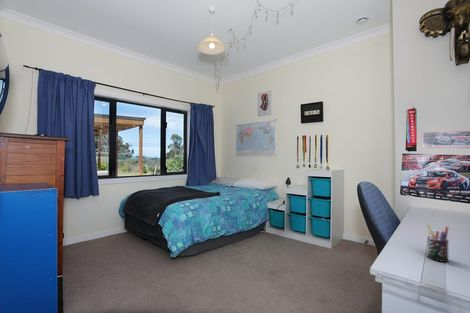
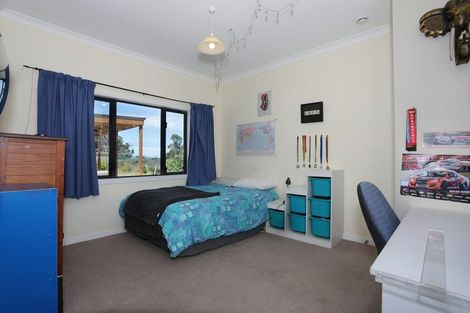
- pen holder (440, 241)
